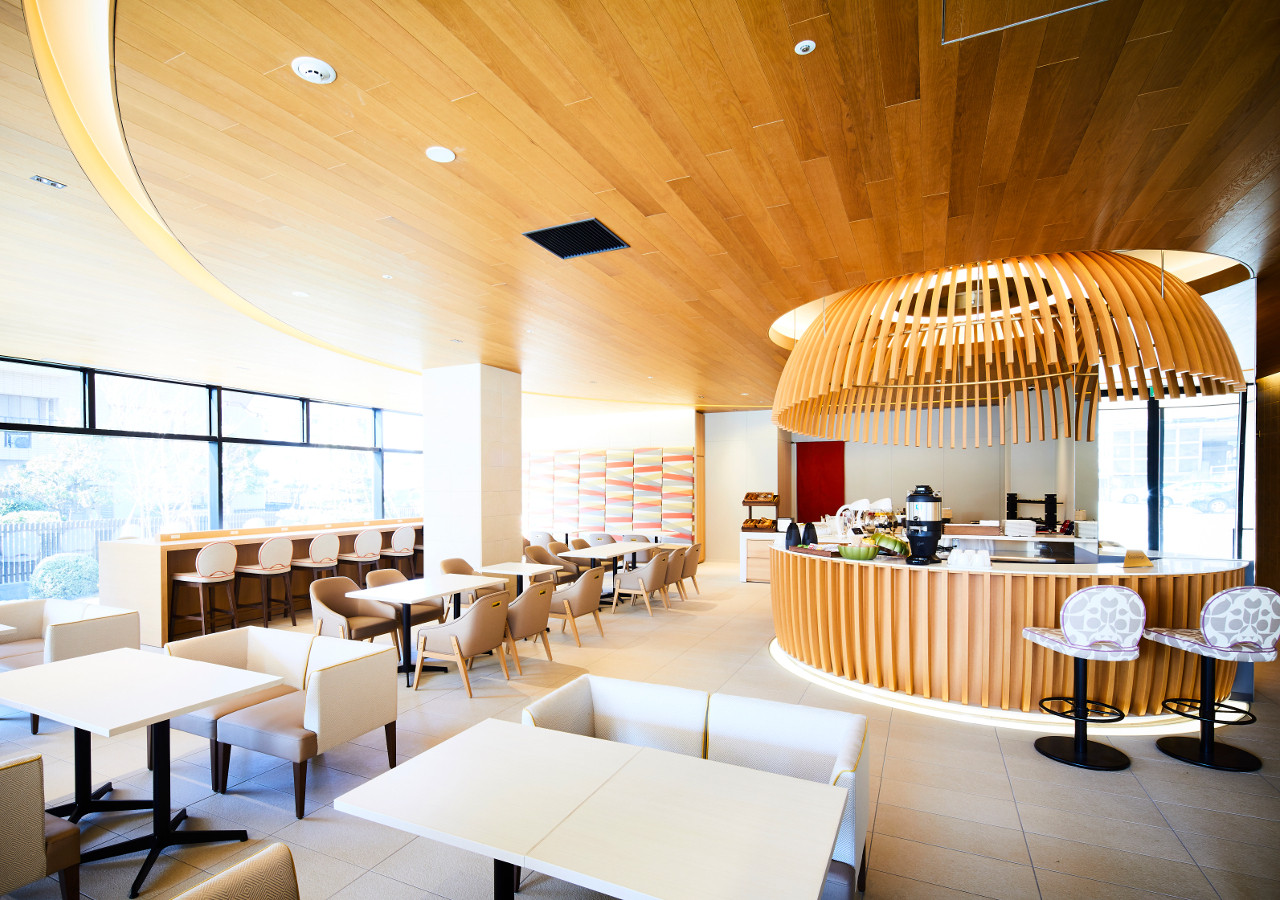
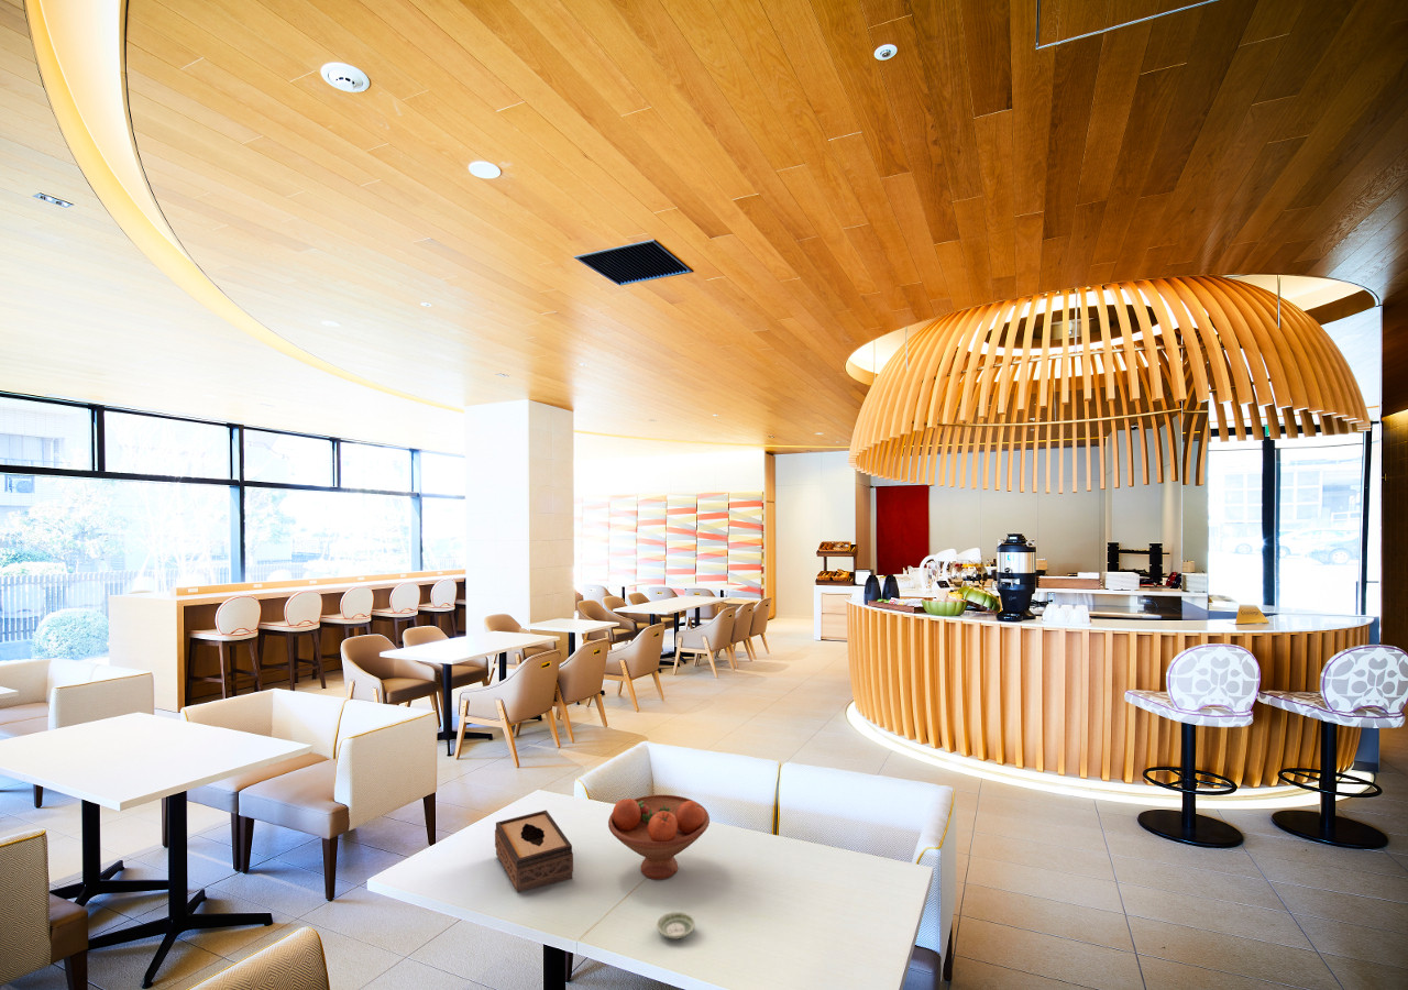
+ saucer (675, 927)
+ fruit bowl (659, 833)
+ tissue box (532, 849)
